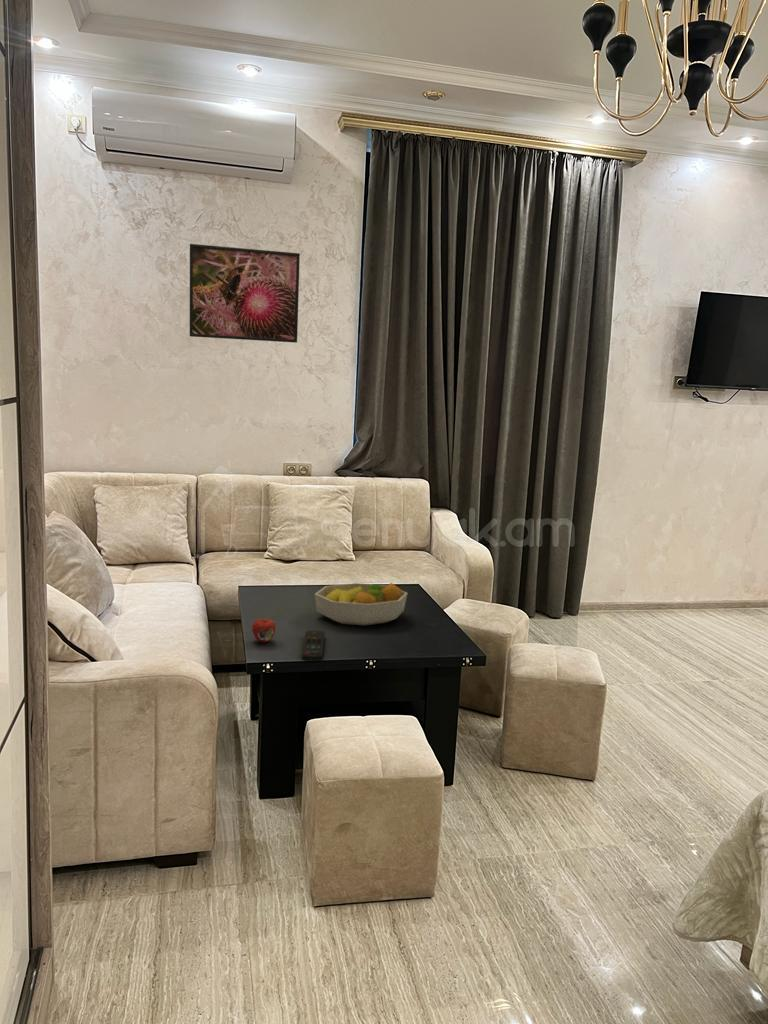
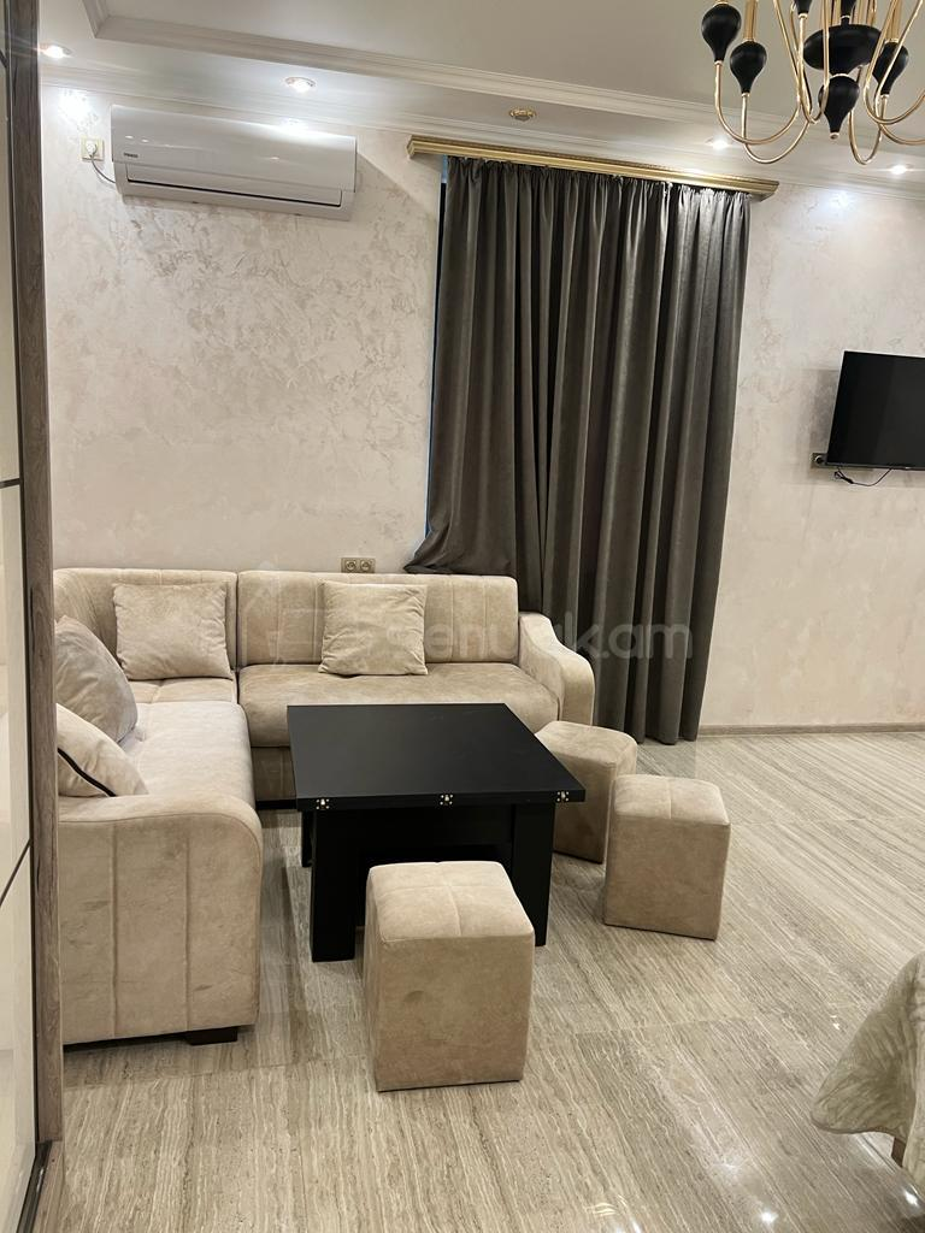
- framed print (244, 294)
- remote control (313, 644)
- apple (263, 629)
- fruit bowl (361, 599)
